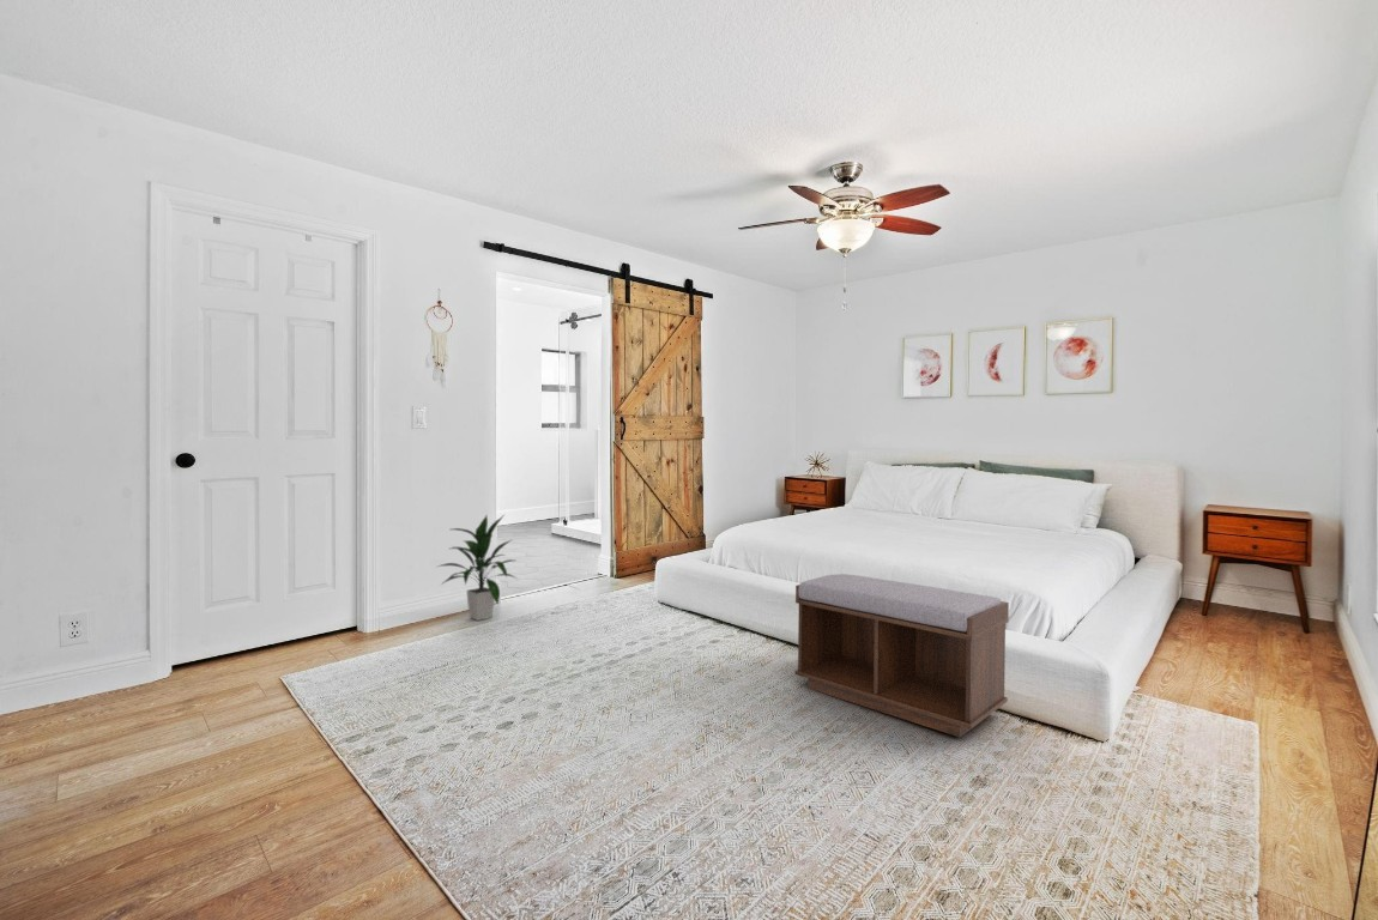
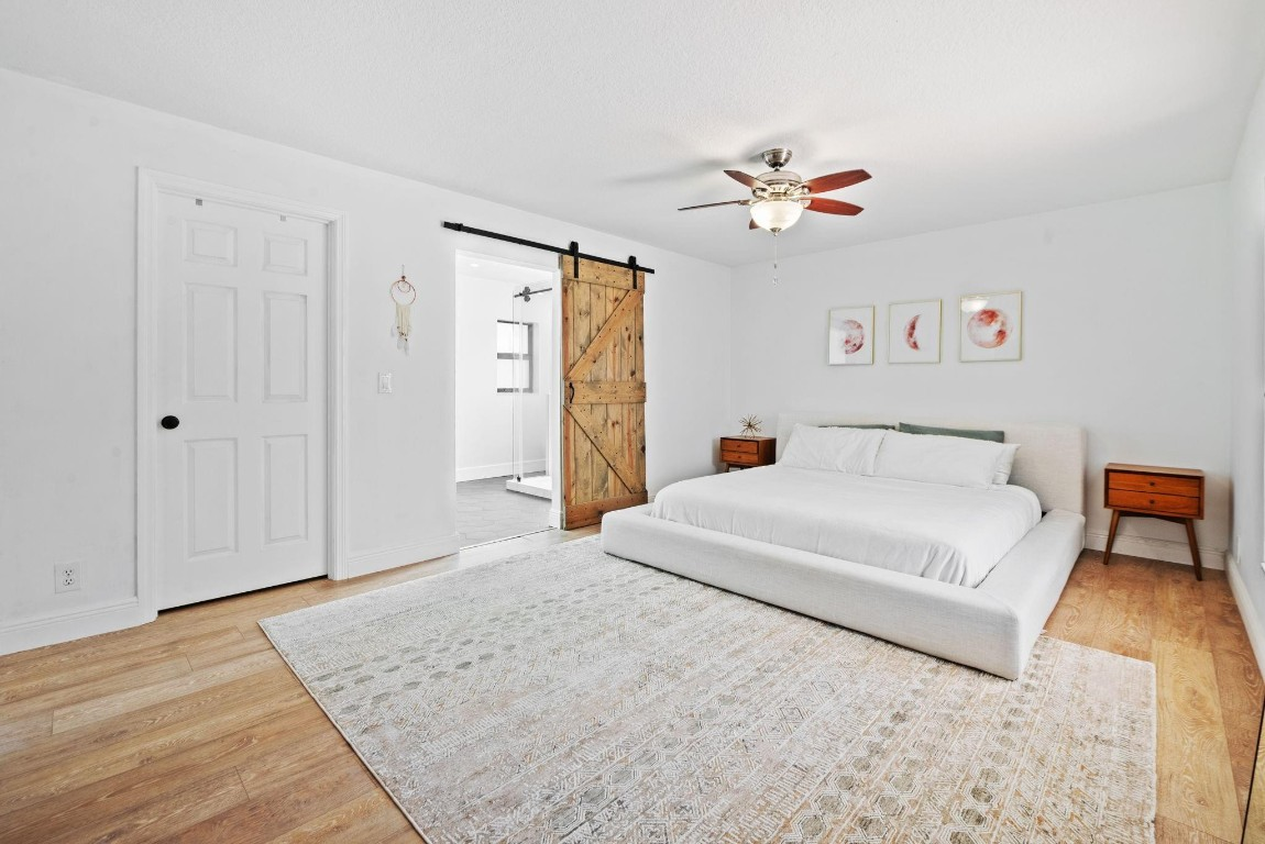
- bench (895, 643)
- indoor plant (481, 567)
